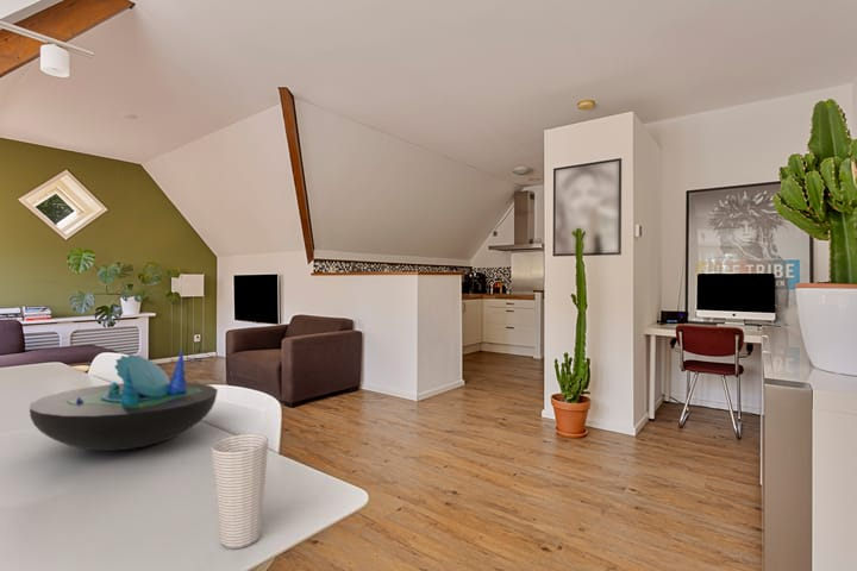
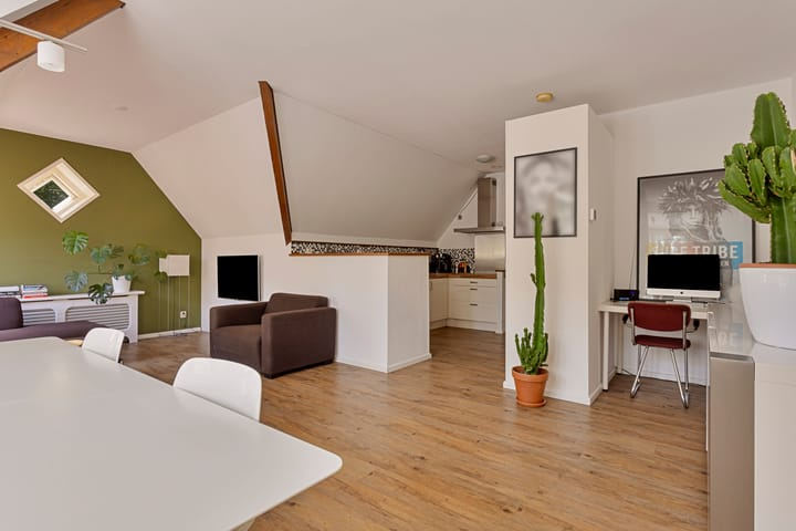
- cup (240, 490)
- decorative bowl (132, 397)
